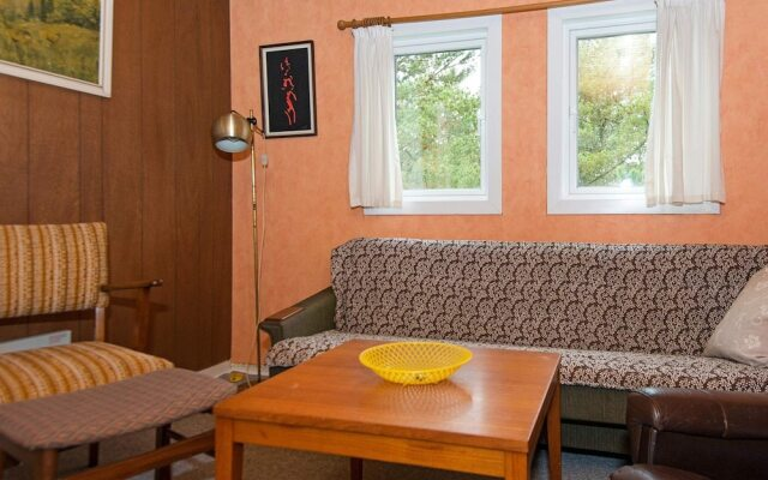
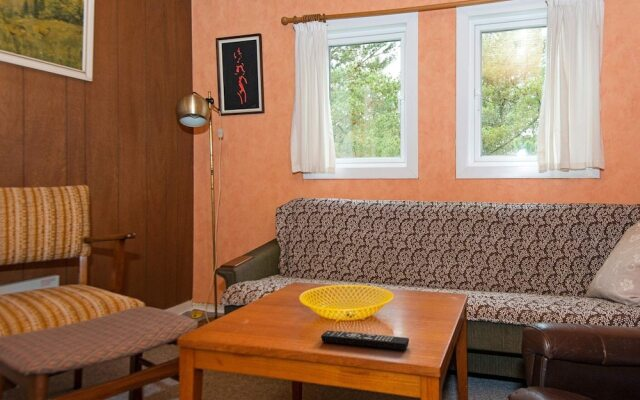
+ remote control (364, 340)
